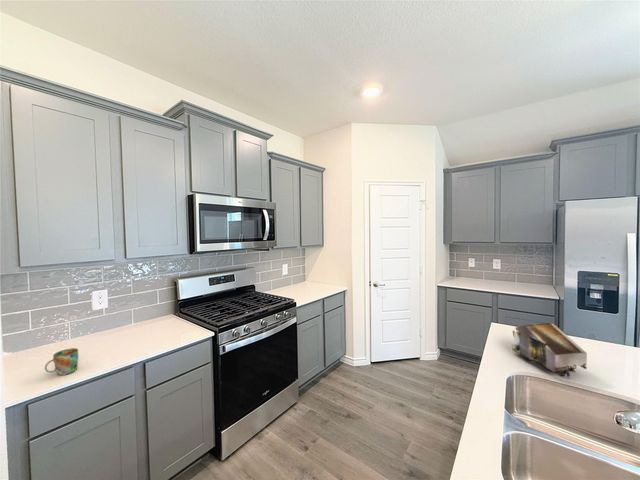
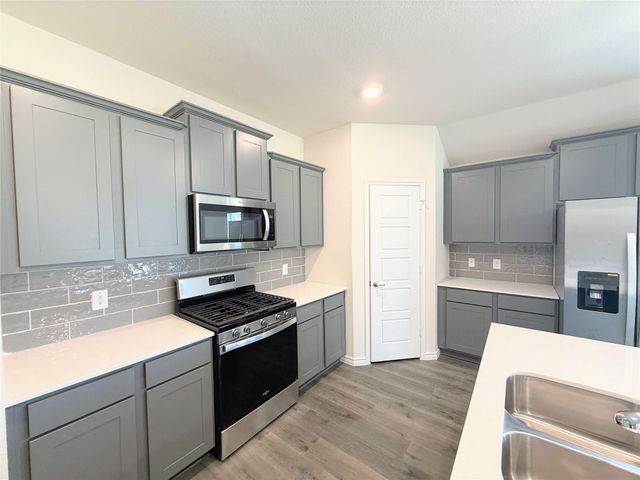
- mug (62, 363)
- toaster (543, 344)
